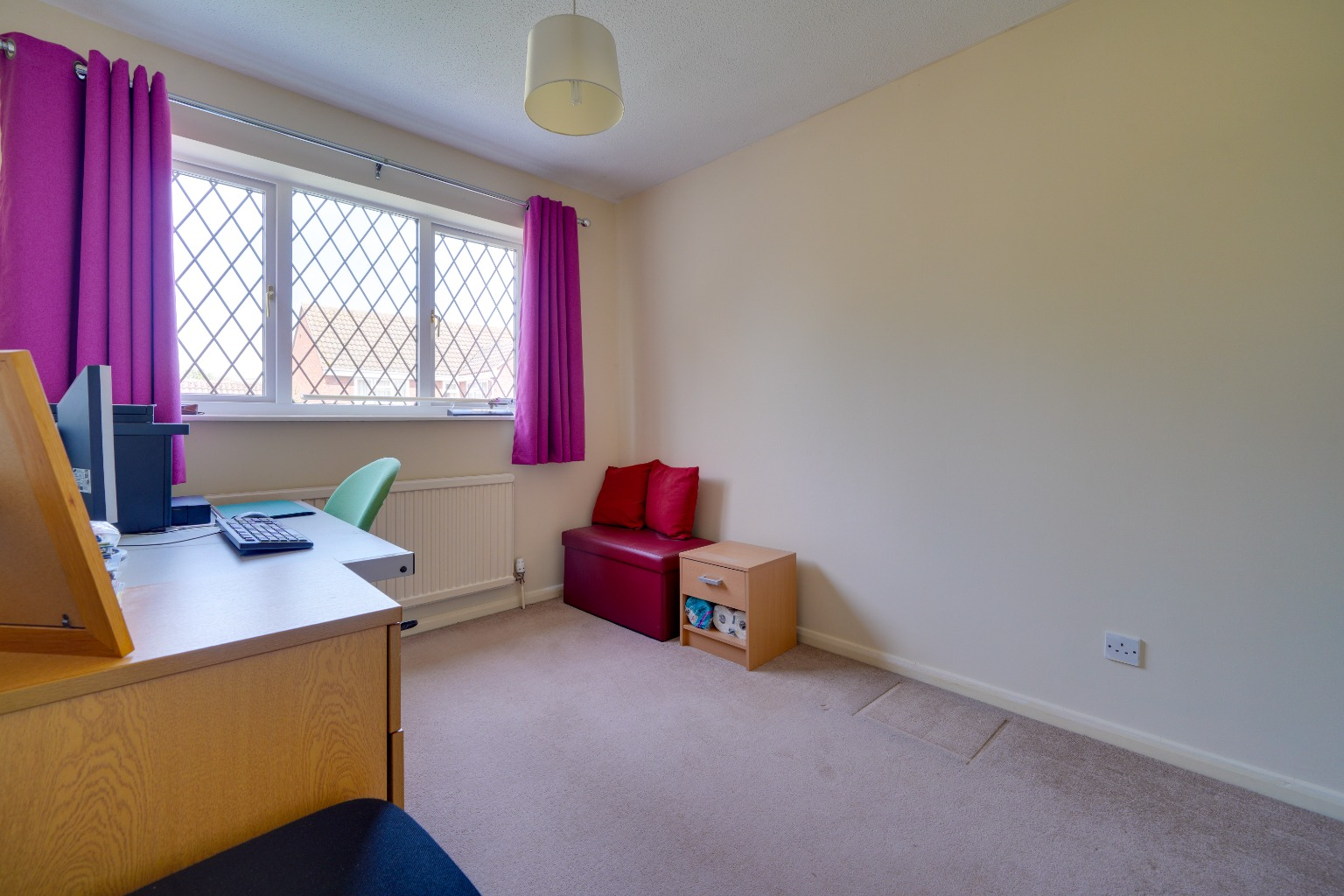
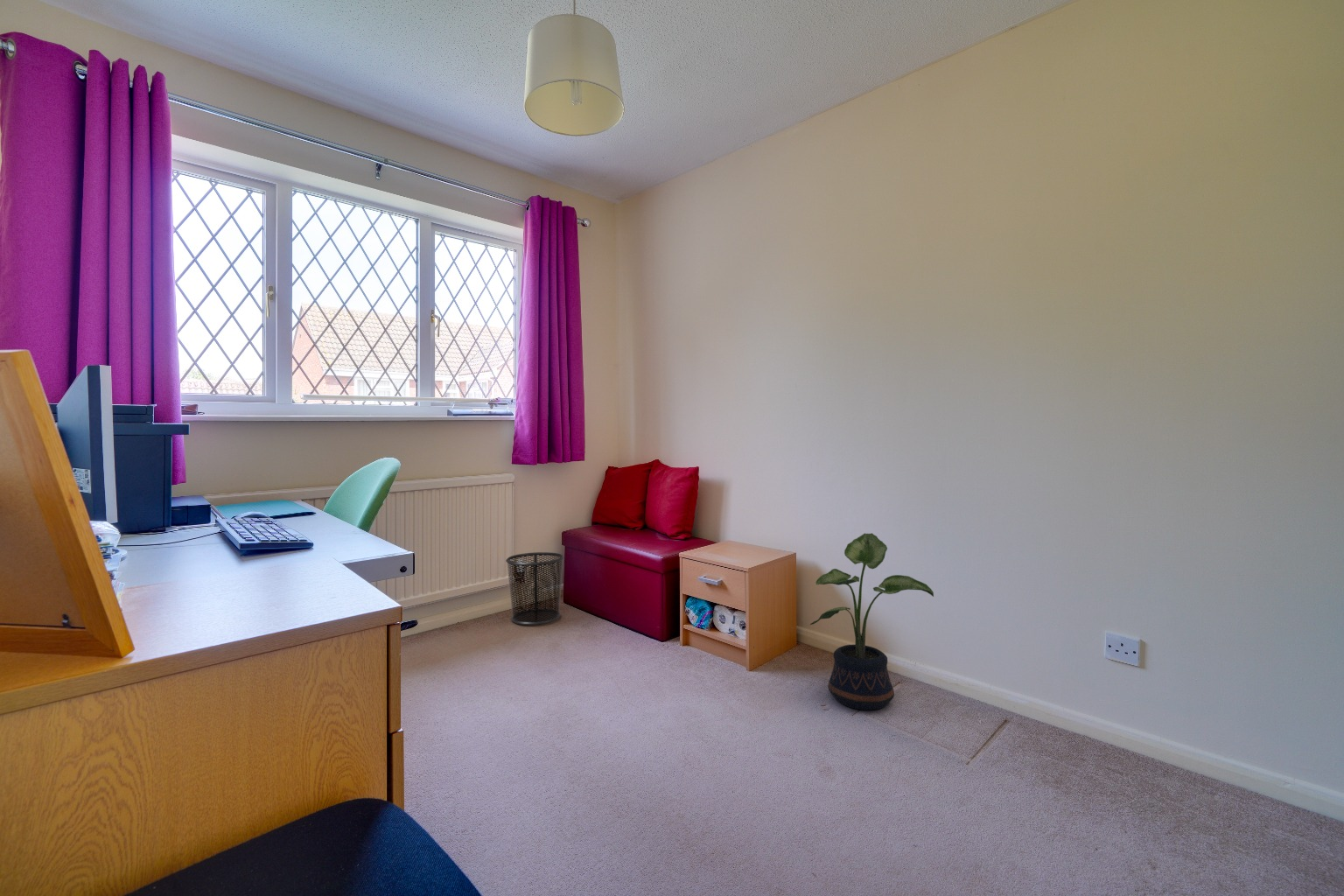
+ potted plant (866, 620)
+ waste bin (536, 587)
